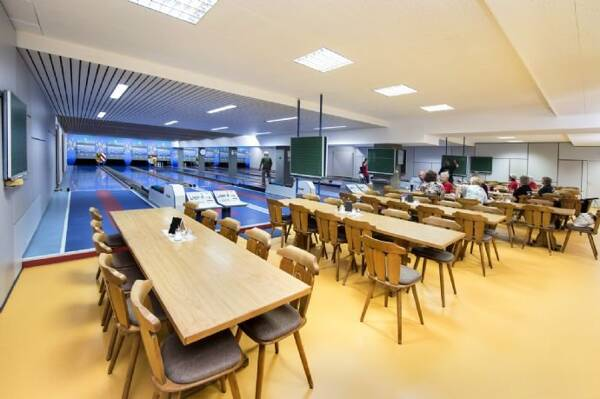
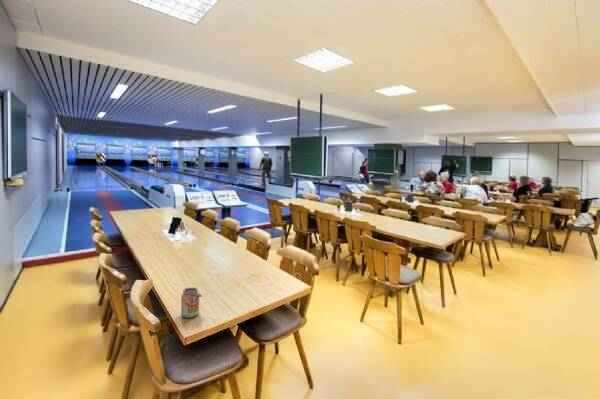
+ beverage can (191, 301)
